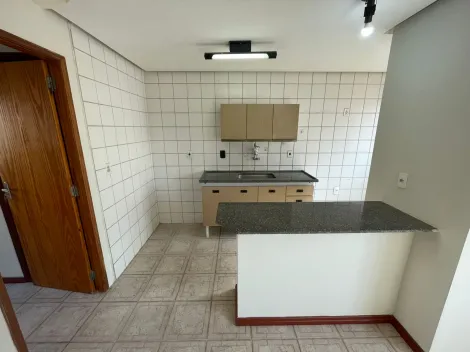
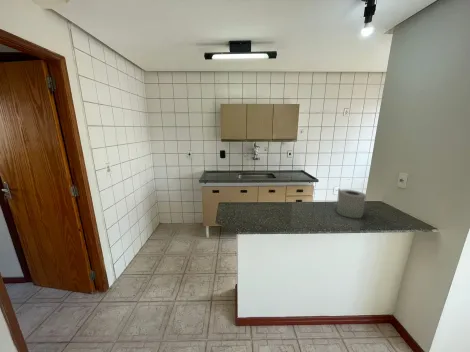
+ toilet paper roll (348, 201)
